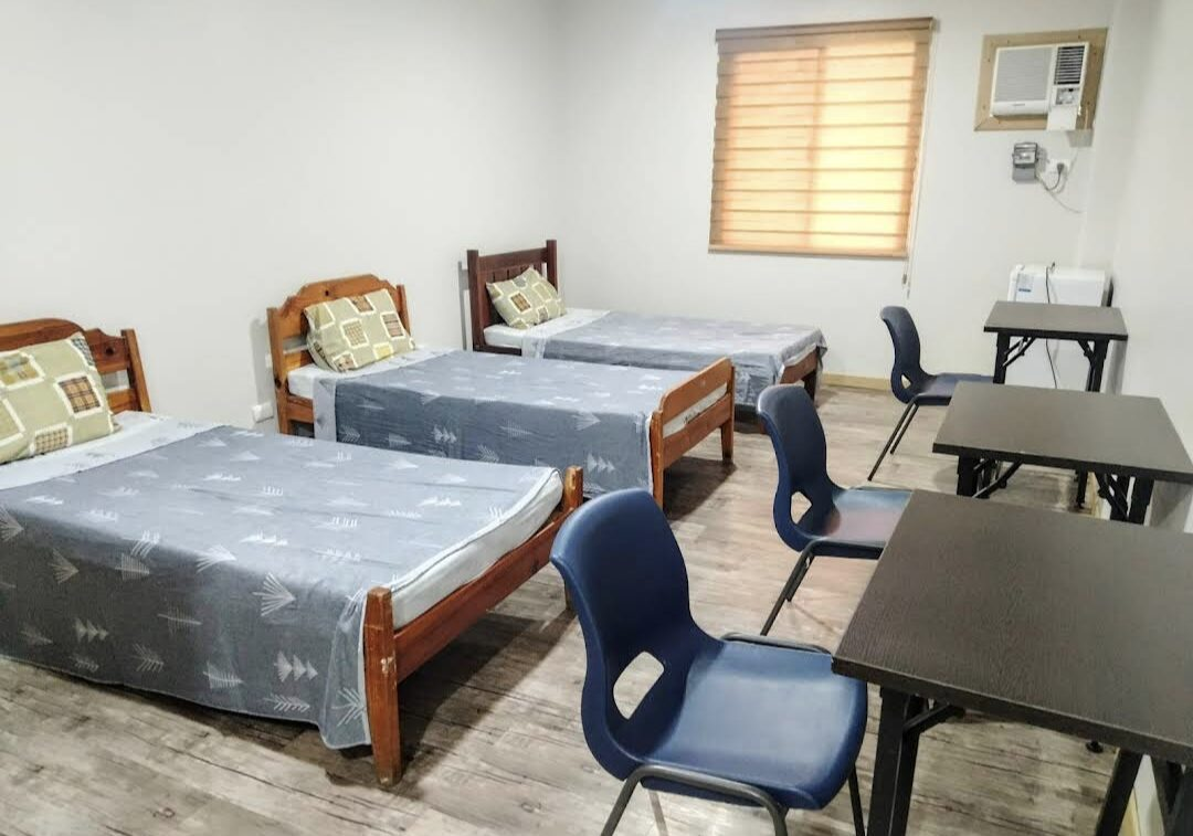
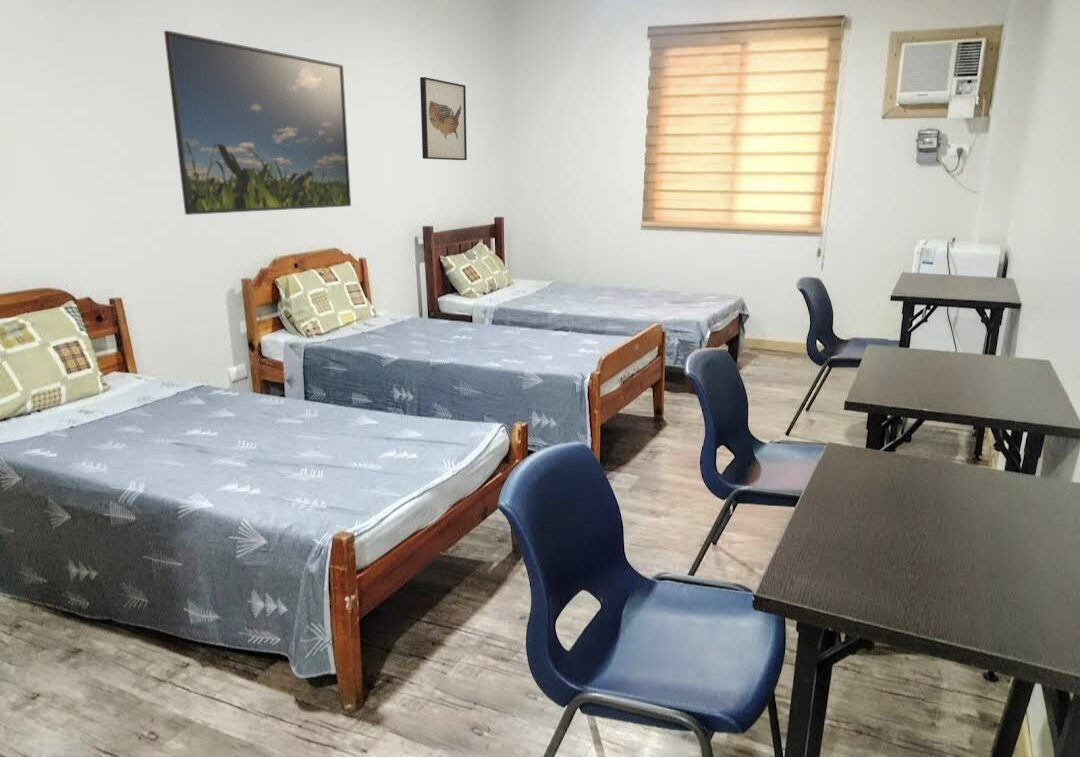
+ wall art (444, 121)
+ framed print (272, 132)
